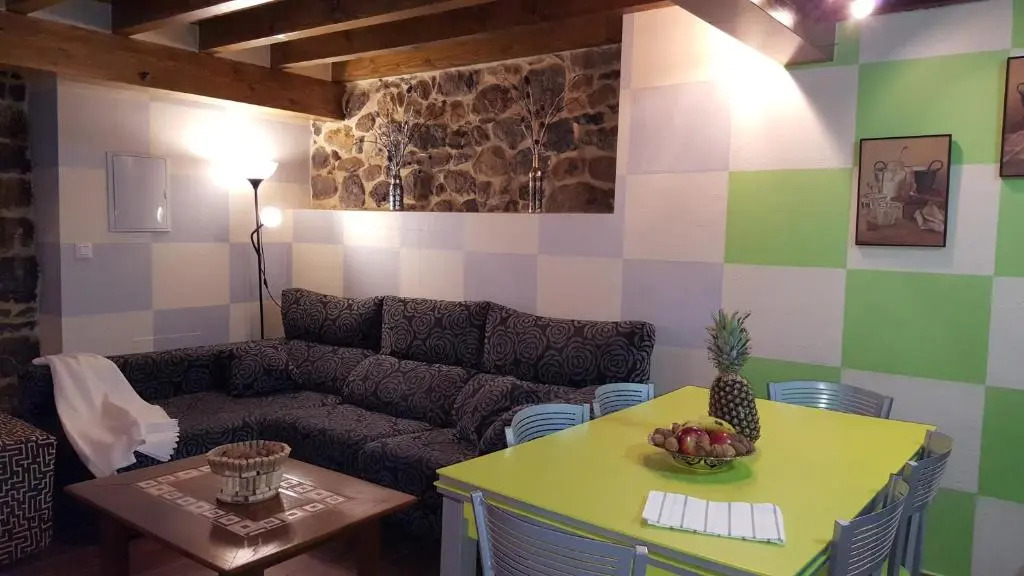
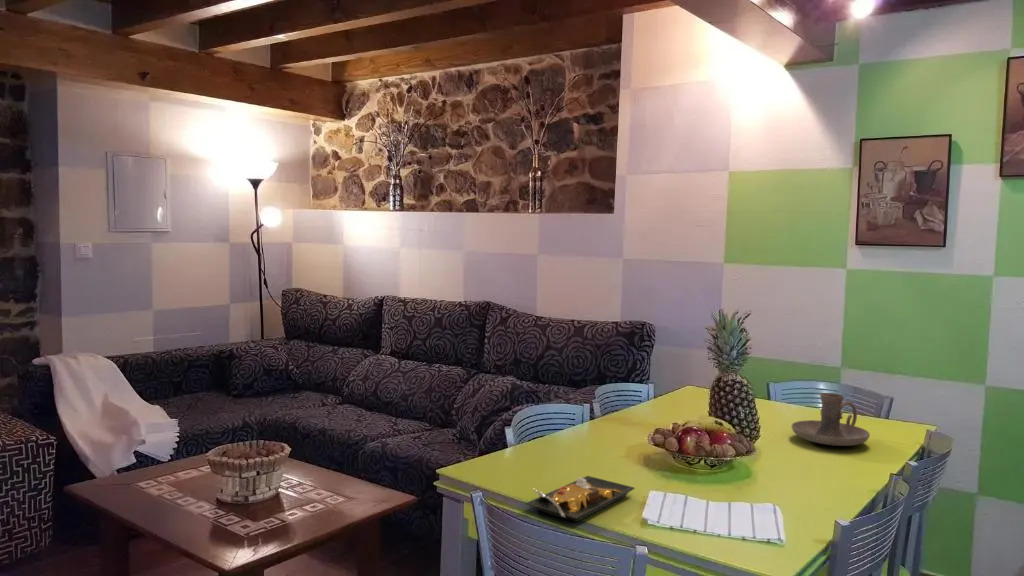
+ plate (575, 489)
+ candle holder (834, 417)
